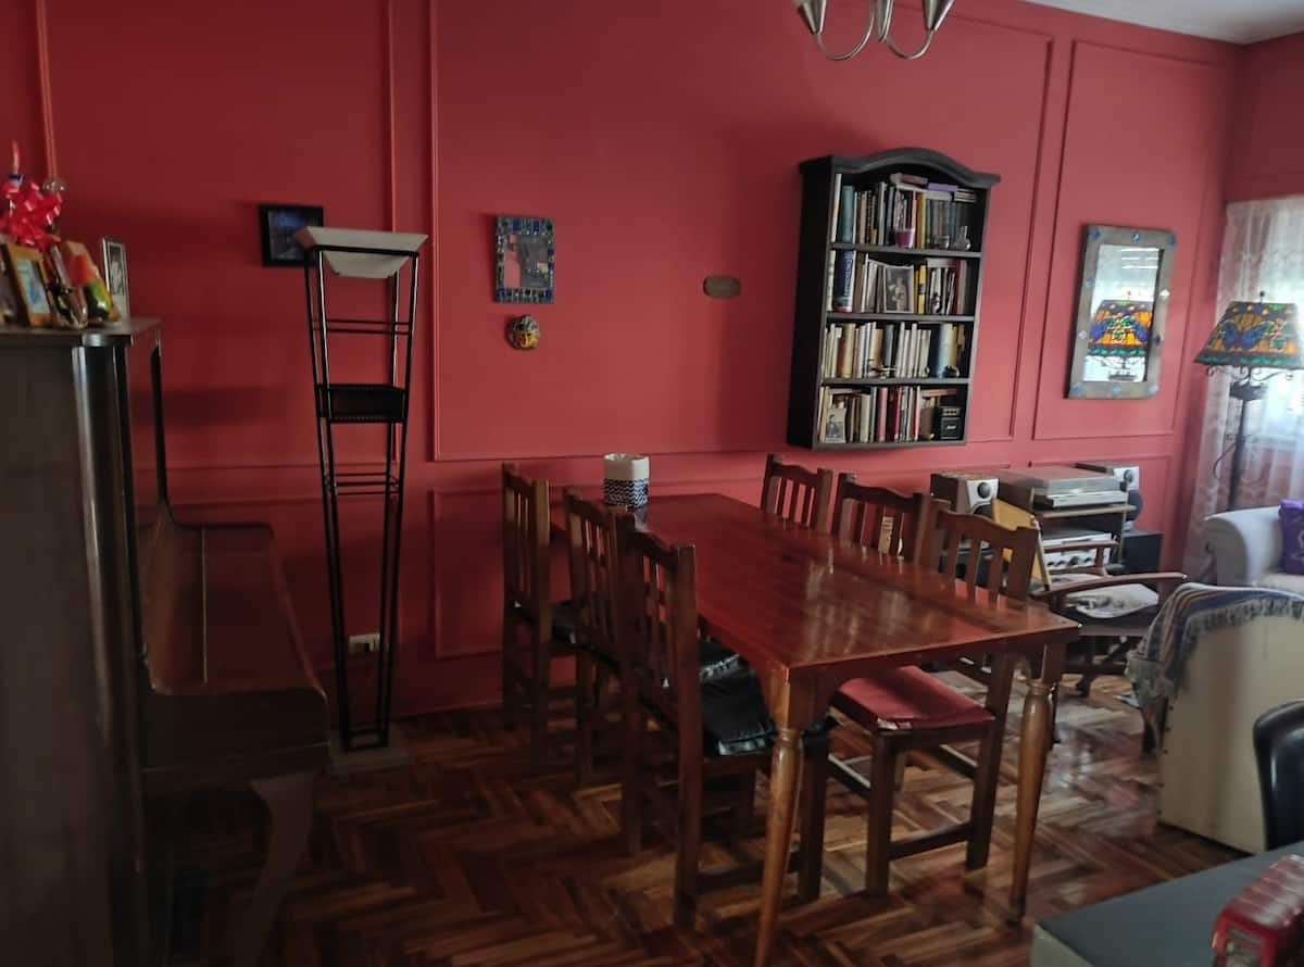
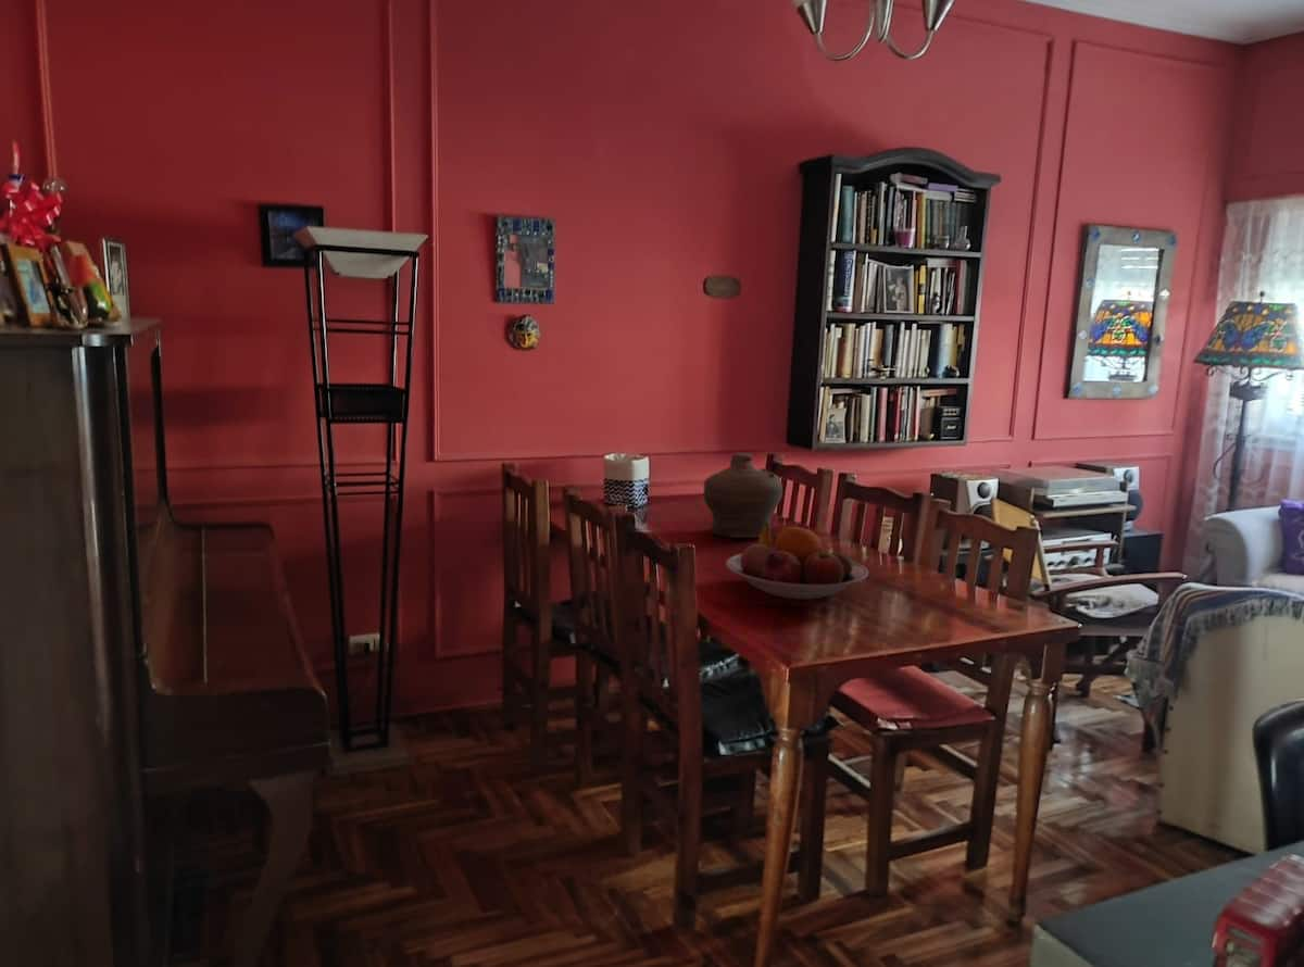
+ jar (742, 493)
+ fruit bowl (797, 561)
